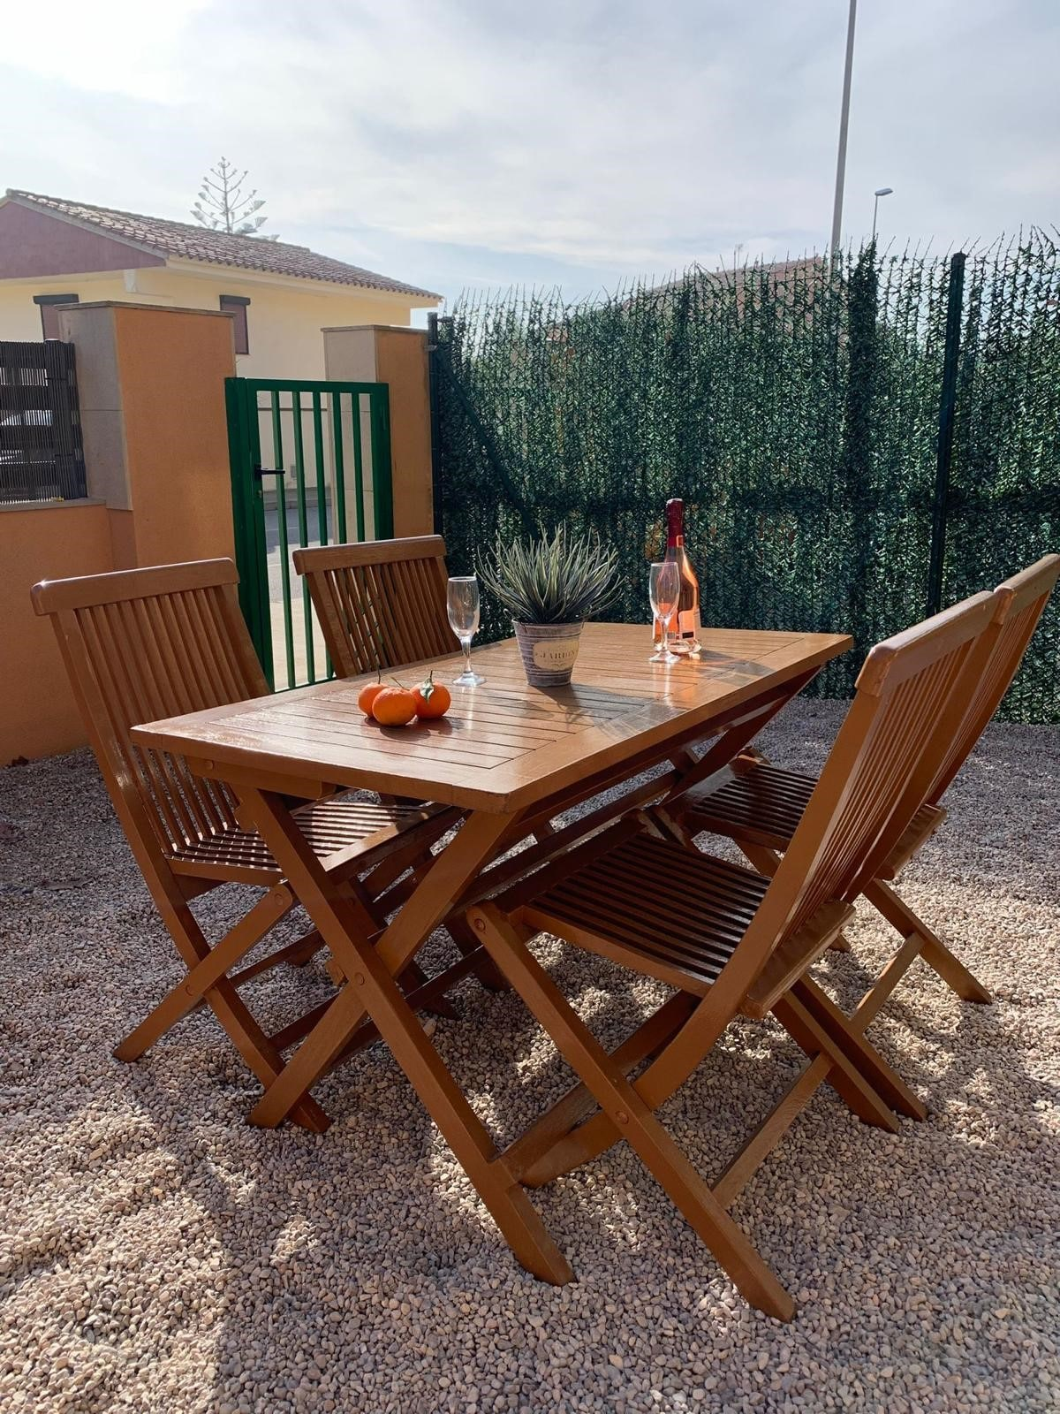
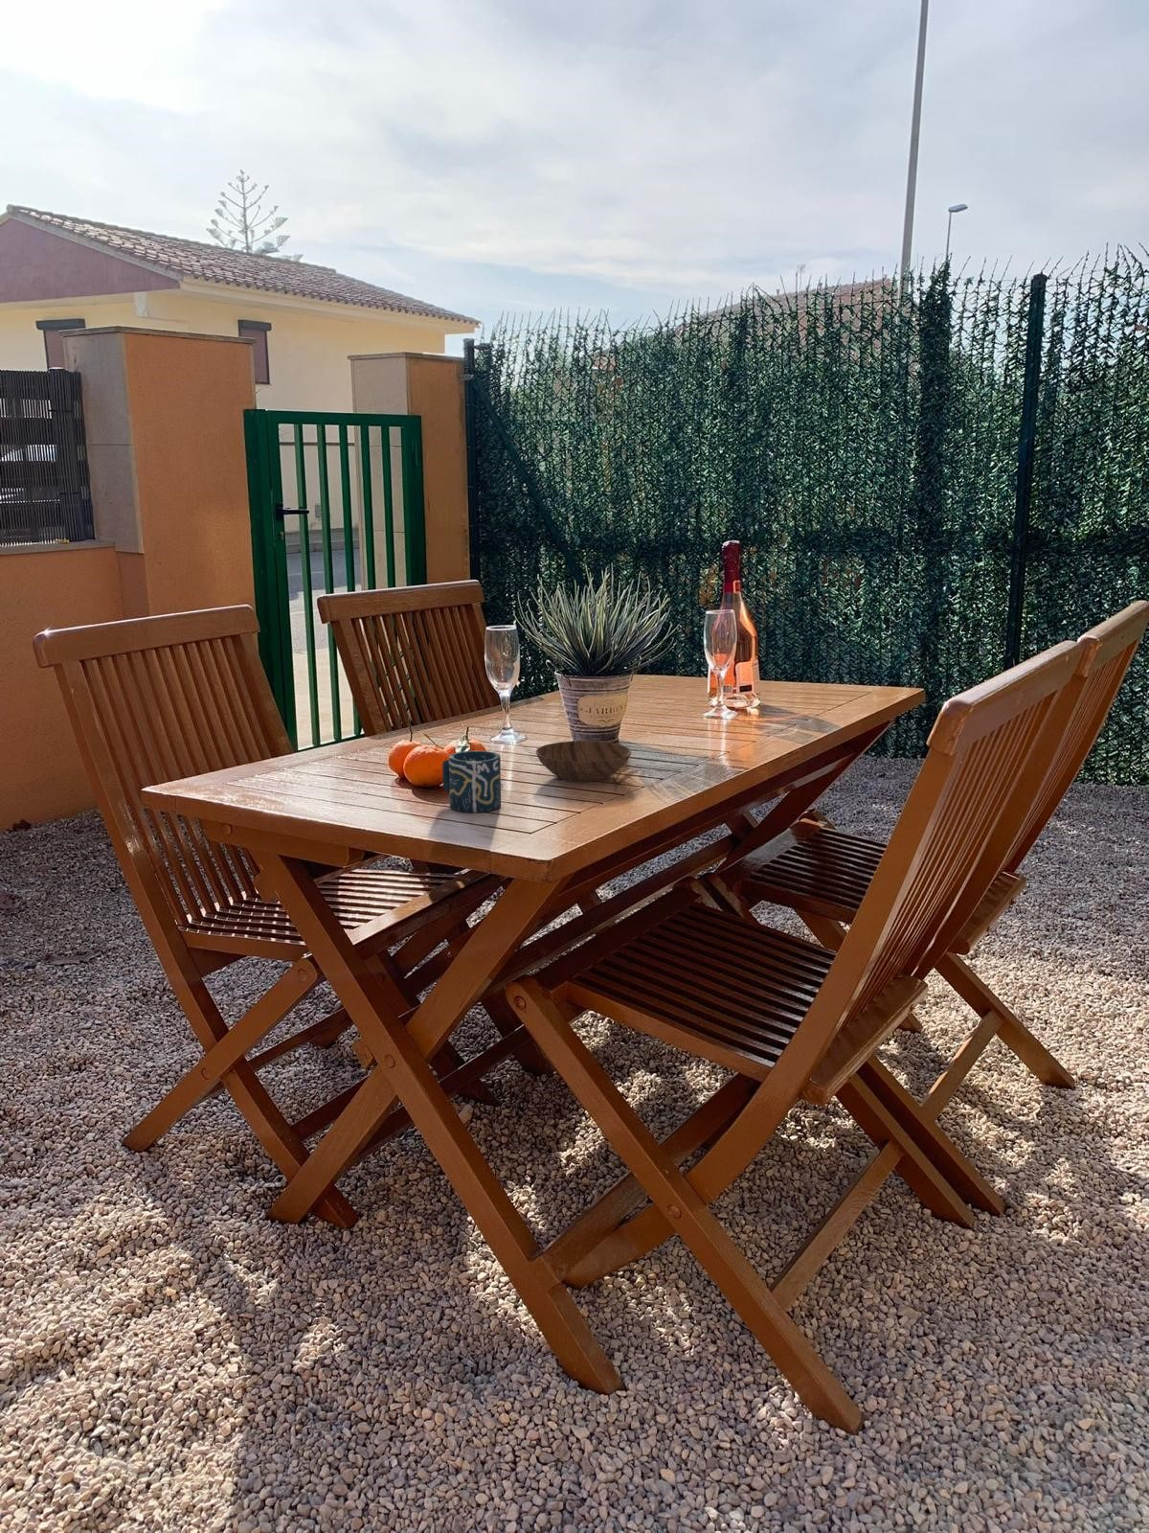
+ cup (468, 779)
+ bowl (583, 763)
